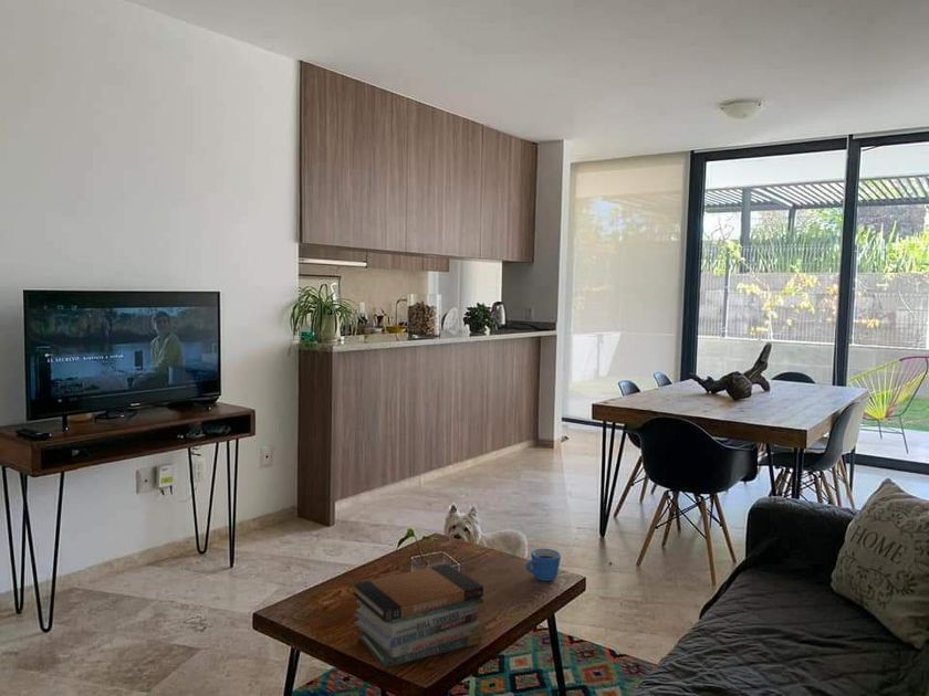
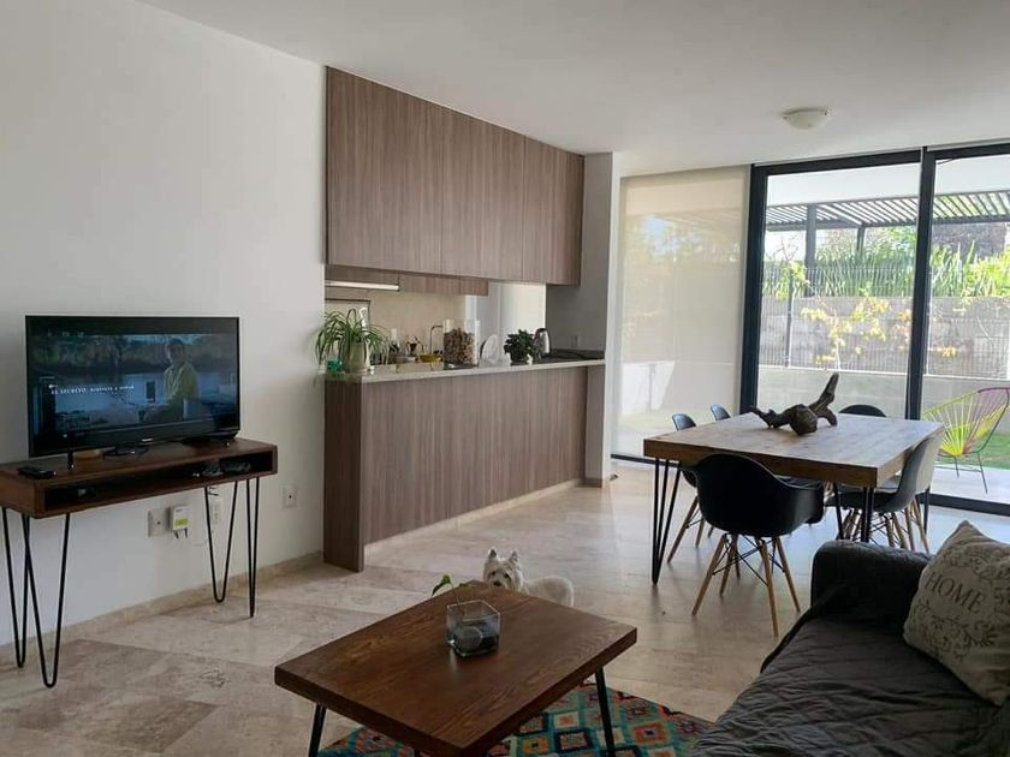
- book stack (418, 613)
- mug (541, 567)
